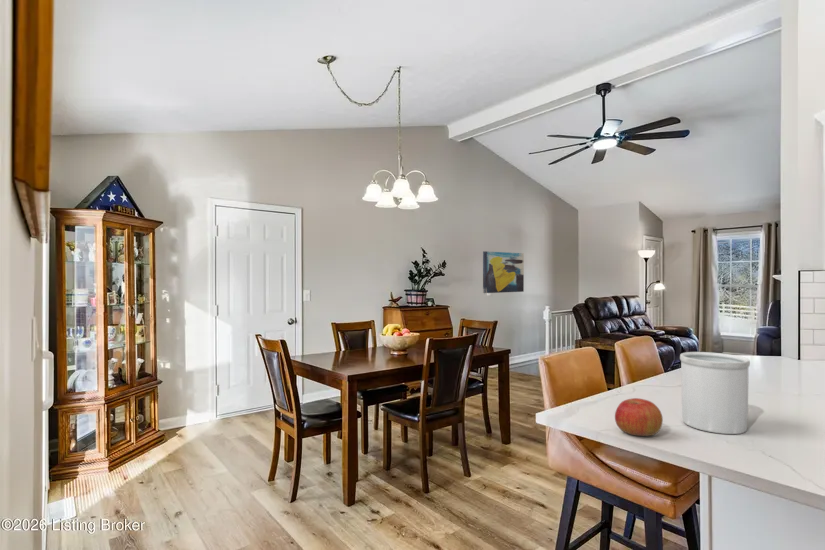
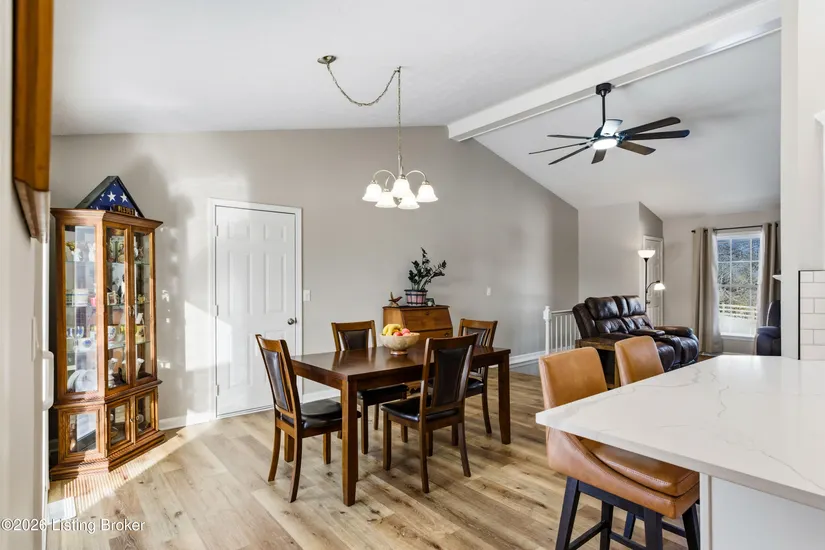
- apple (637, 416)
- wall art (504, 272)
- utensil holder (713, 390)
